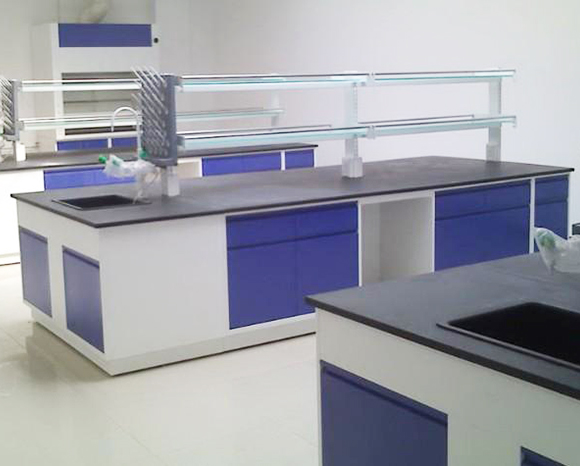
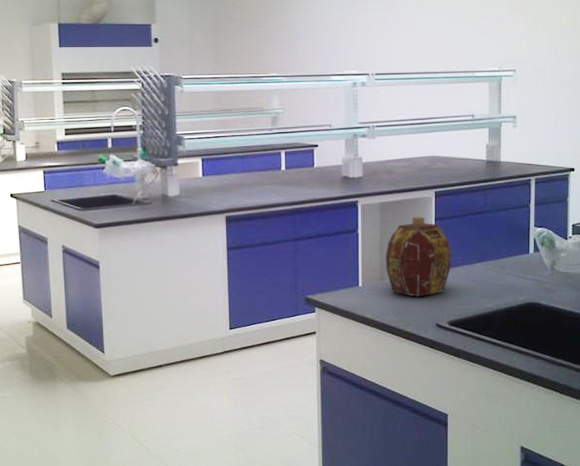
+ flask (417, 254)
